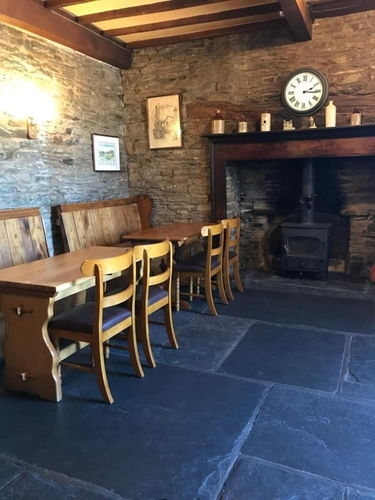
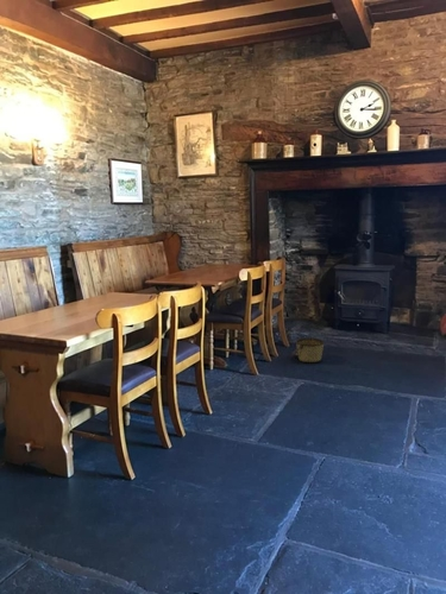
+ bucket (307, 349)
